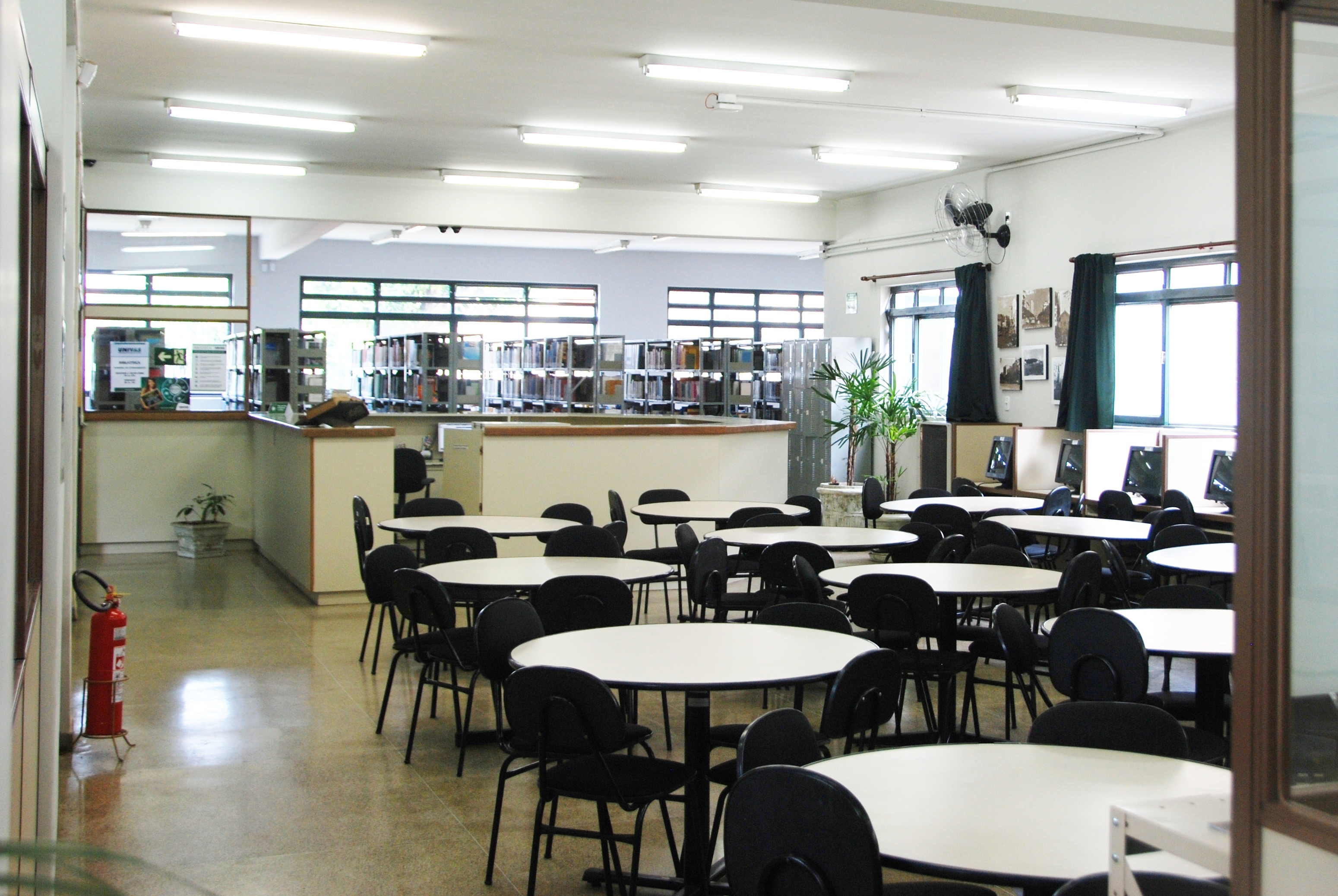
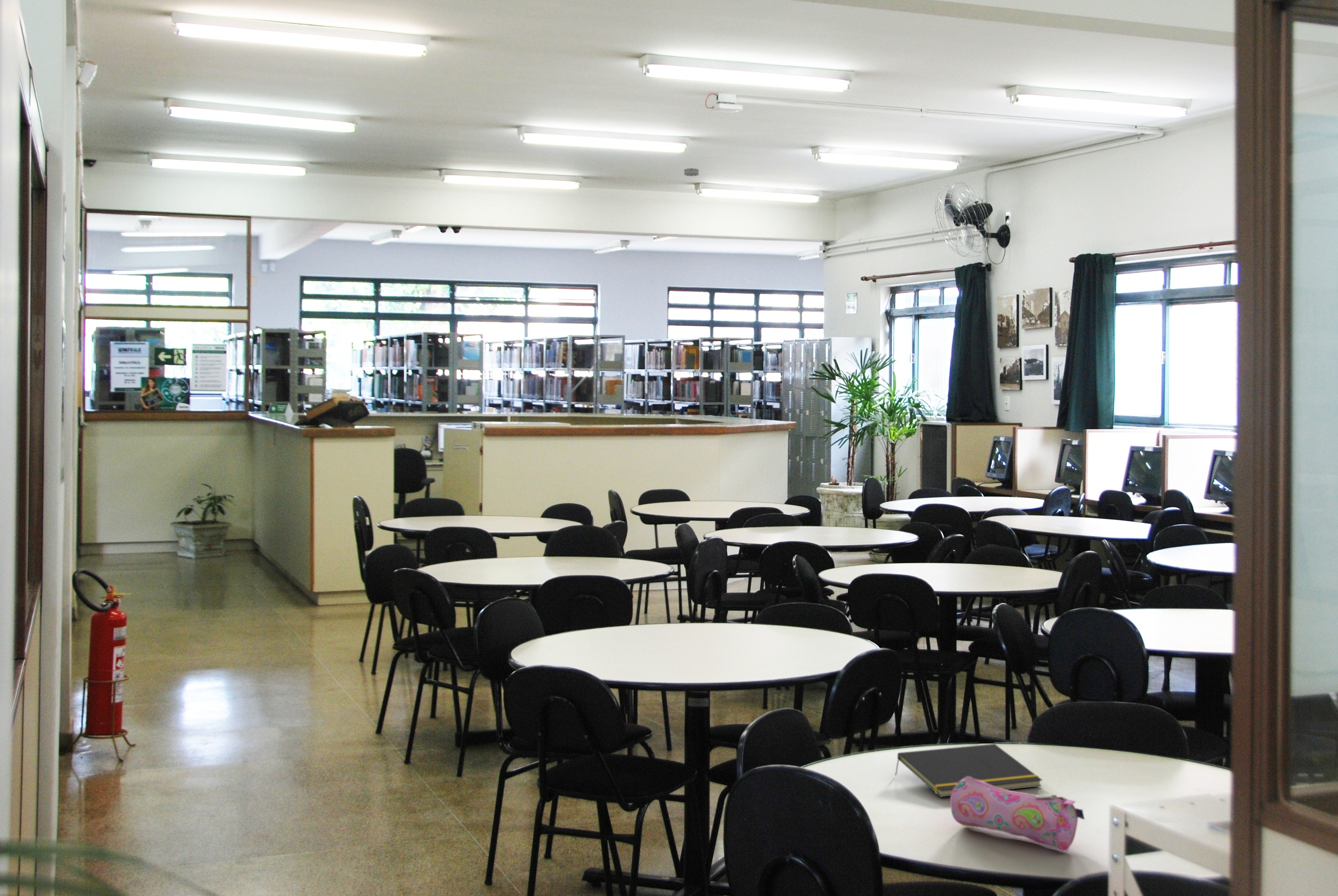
+ smoke detector (691, 172)
+ pencil case (1015, 811)
+ notepad (968, 769)
